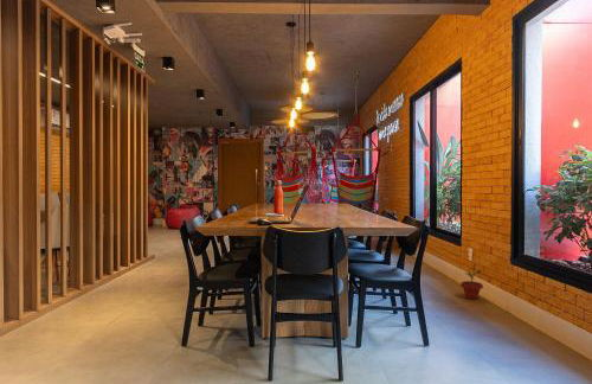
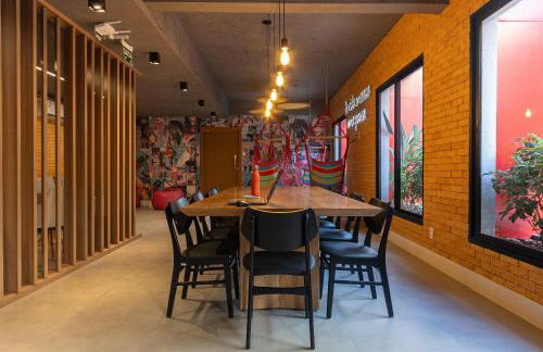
- potted plant (471, 281)
